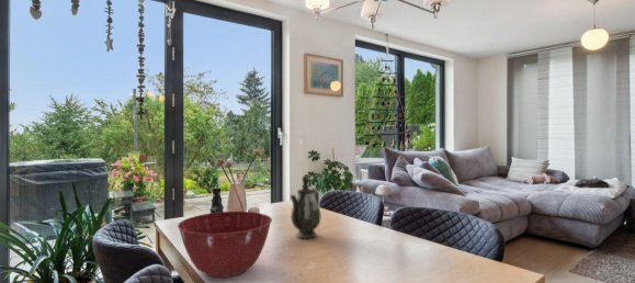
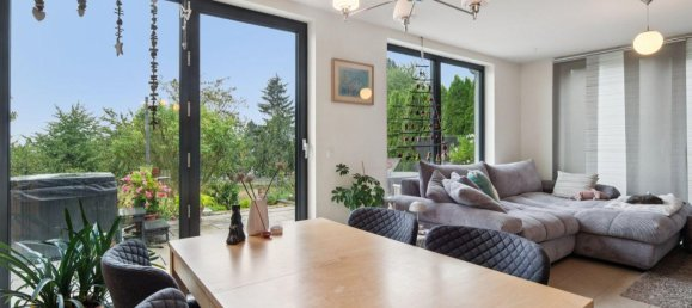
- teapot (305, 205)
- mixing bowl (226, 245)
